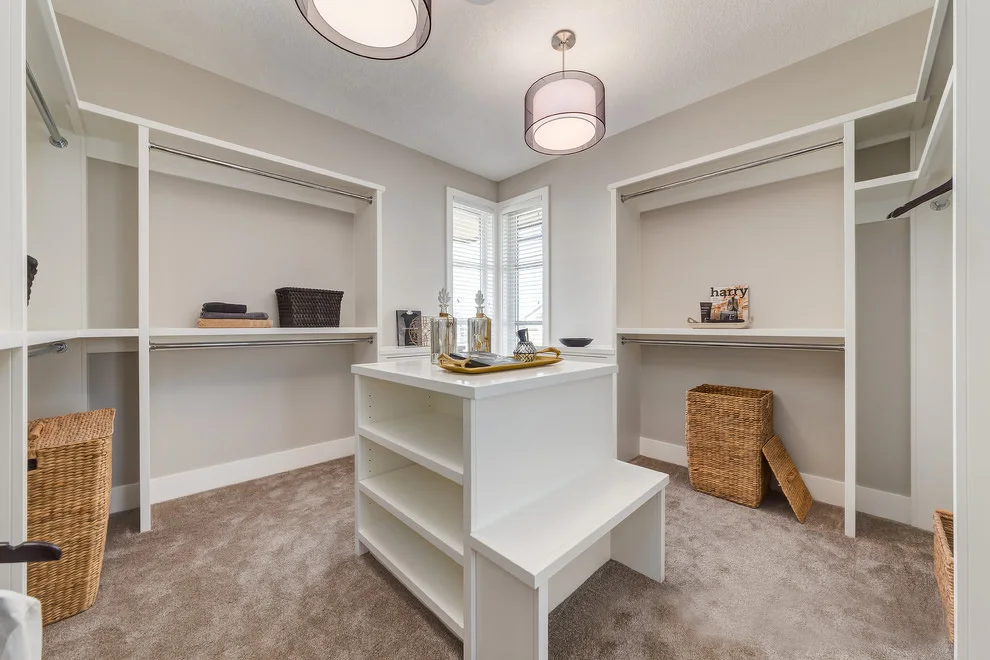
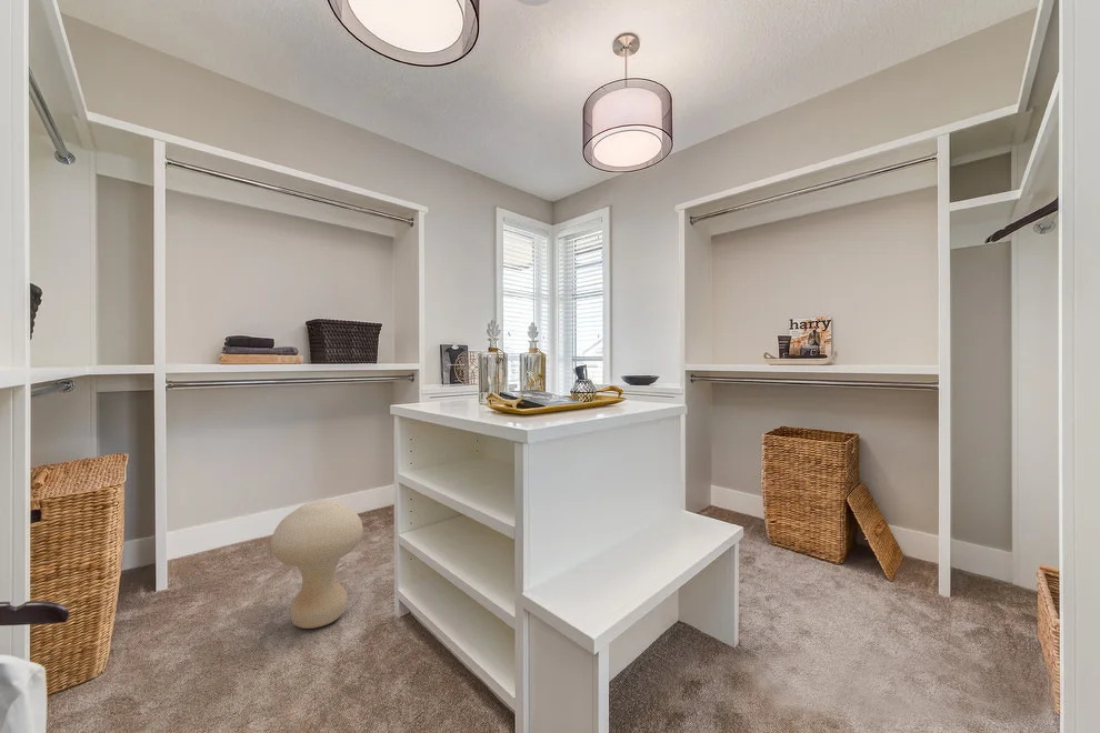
+ stool (319, 560)
